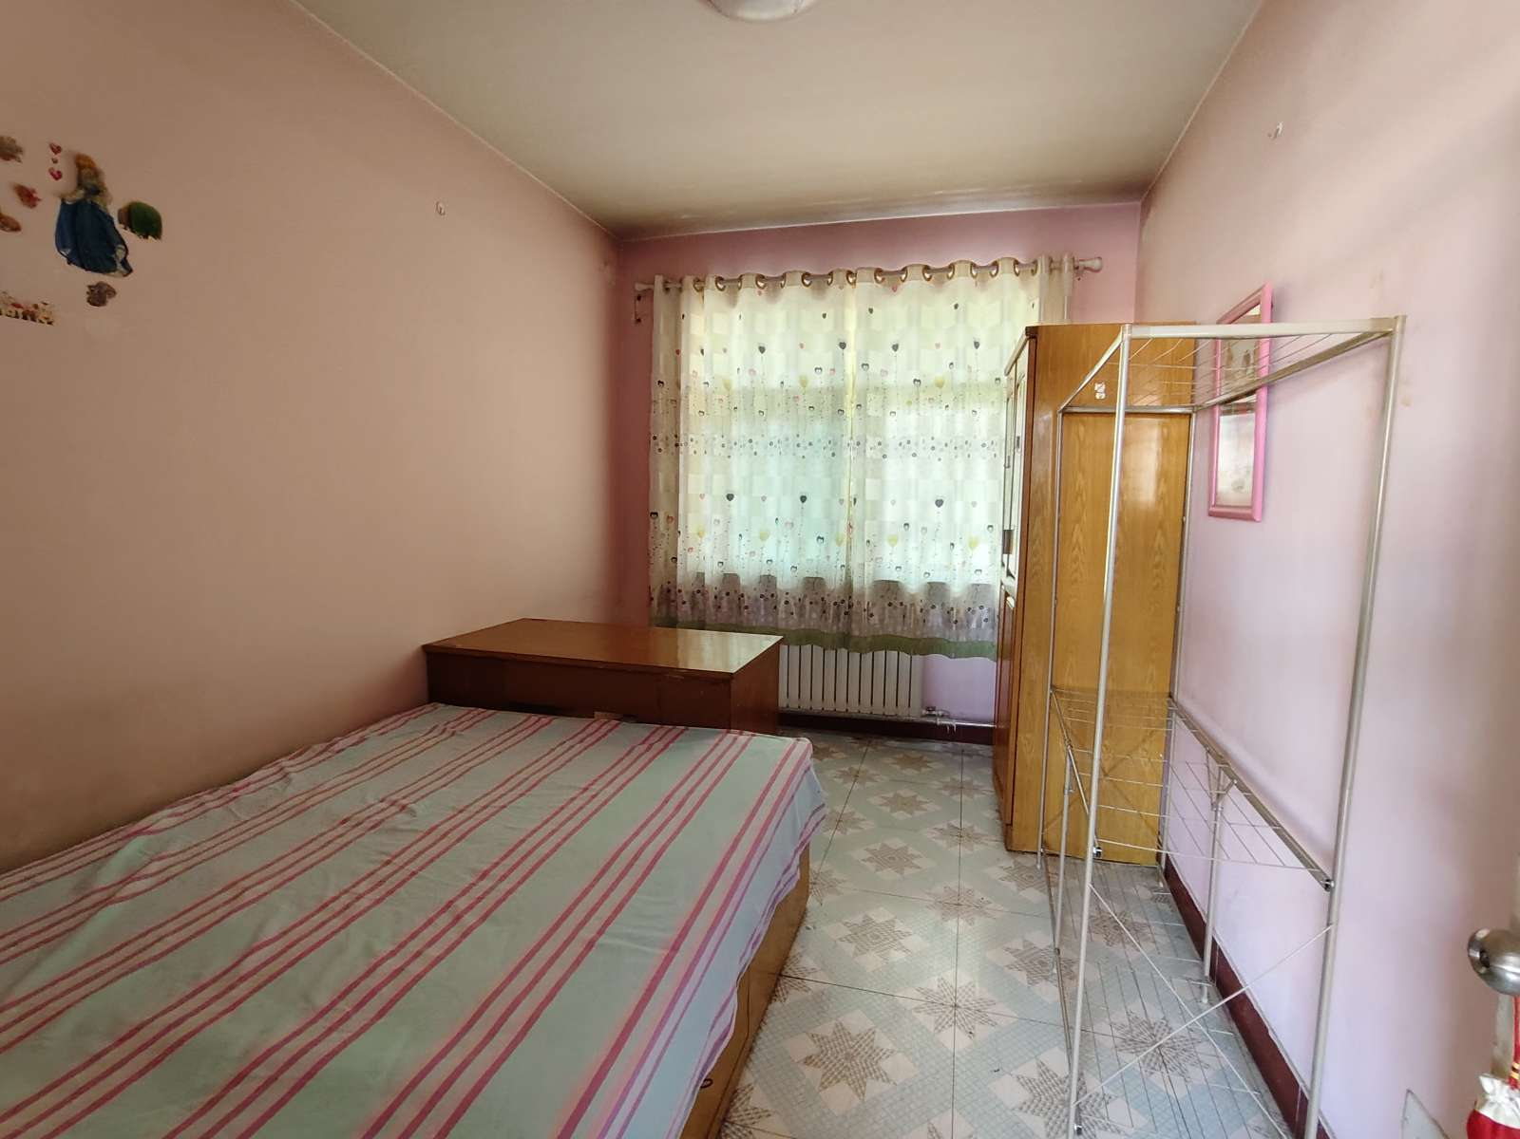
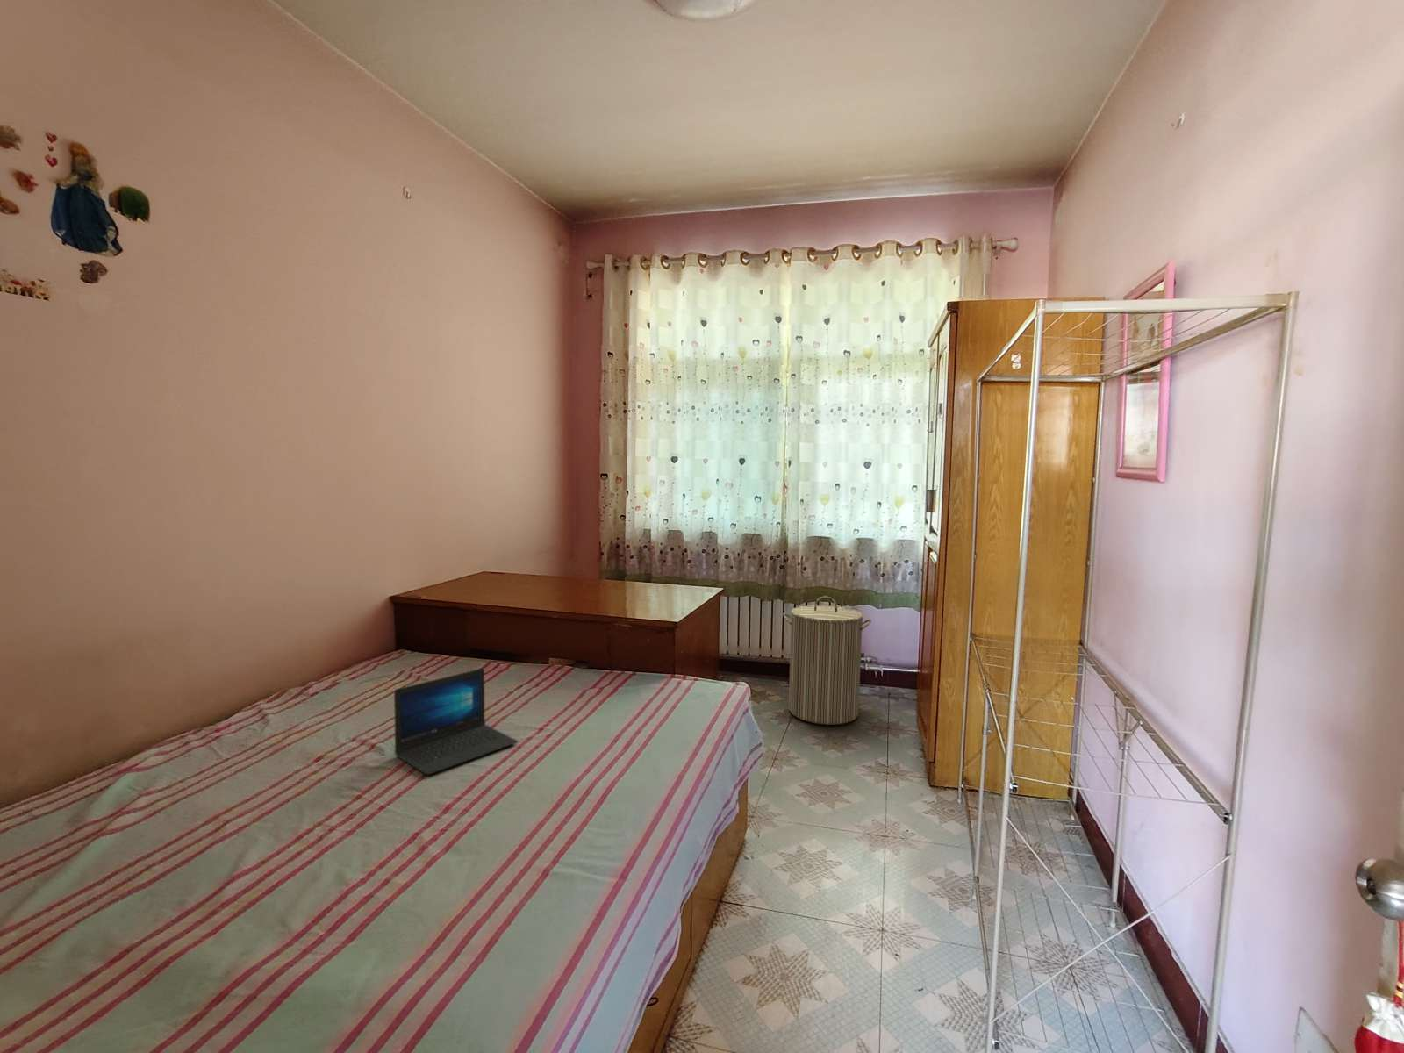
+ laundry hamper (825, 654)
+ laptop (458, 717)
